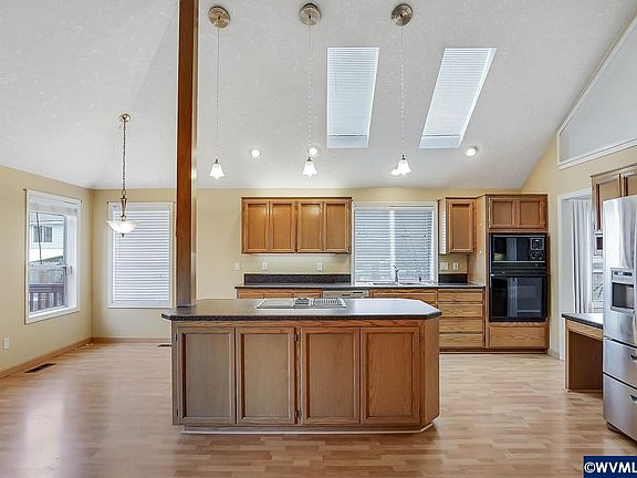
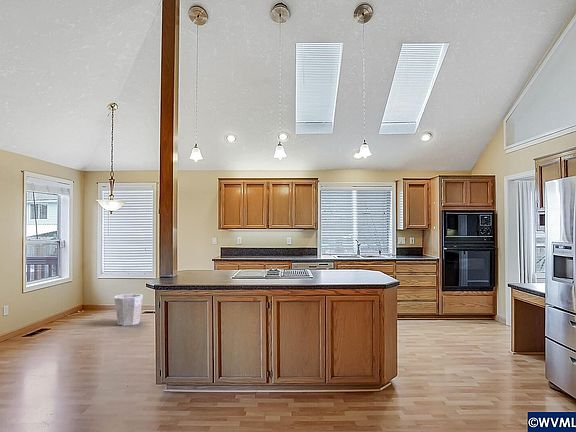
+ waste bin (128, 309)
